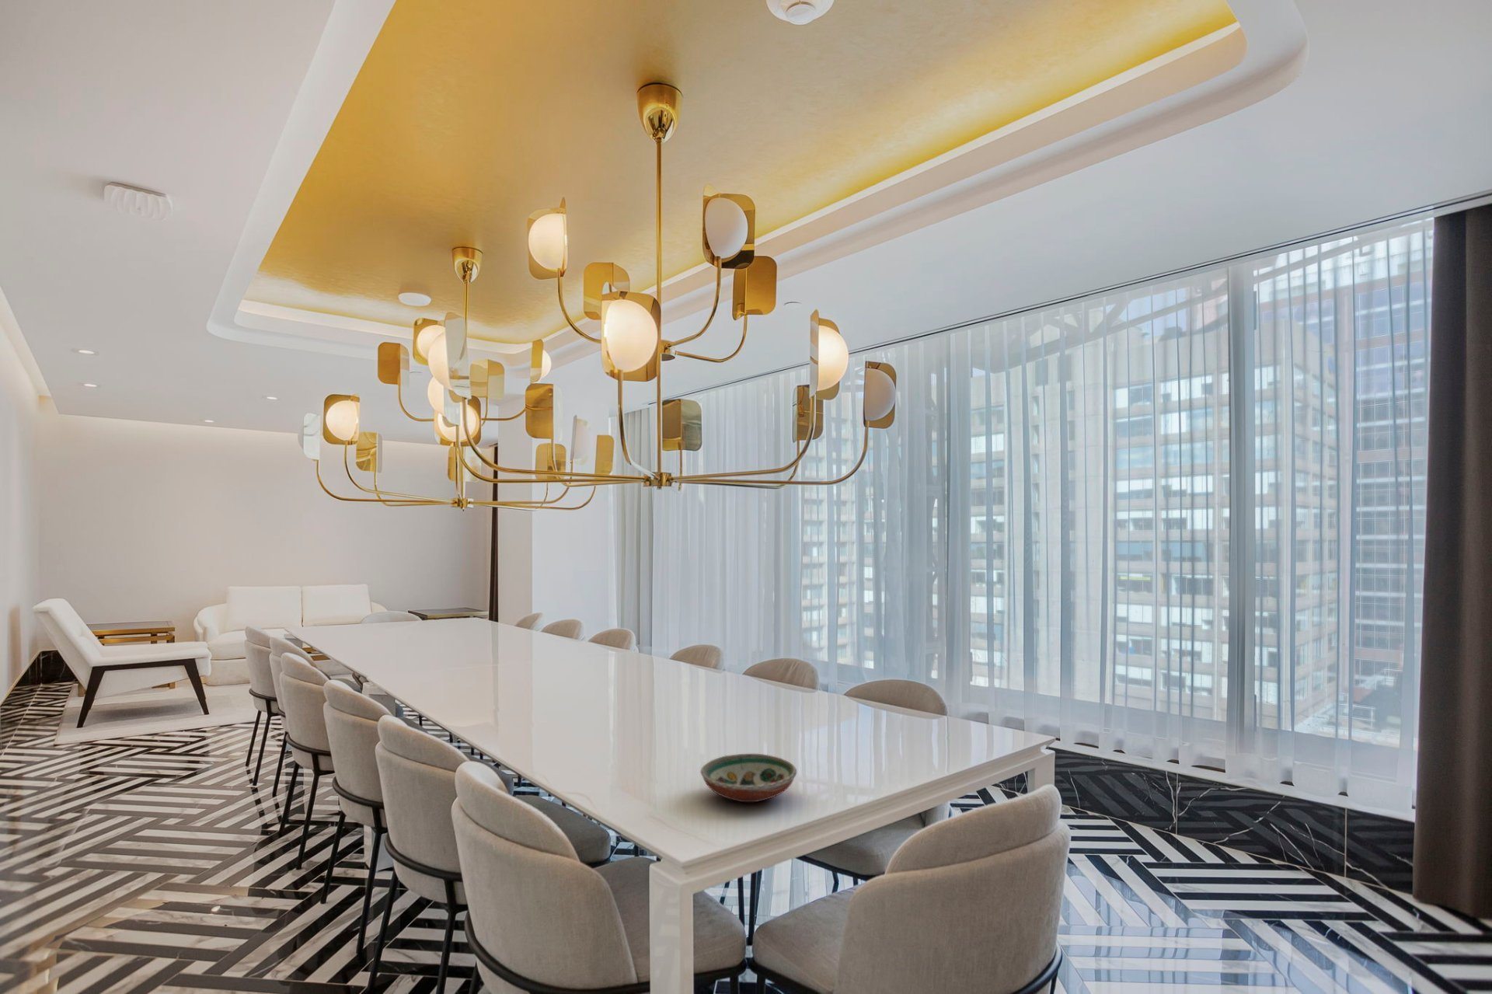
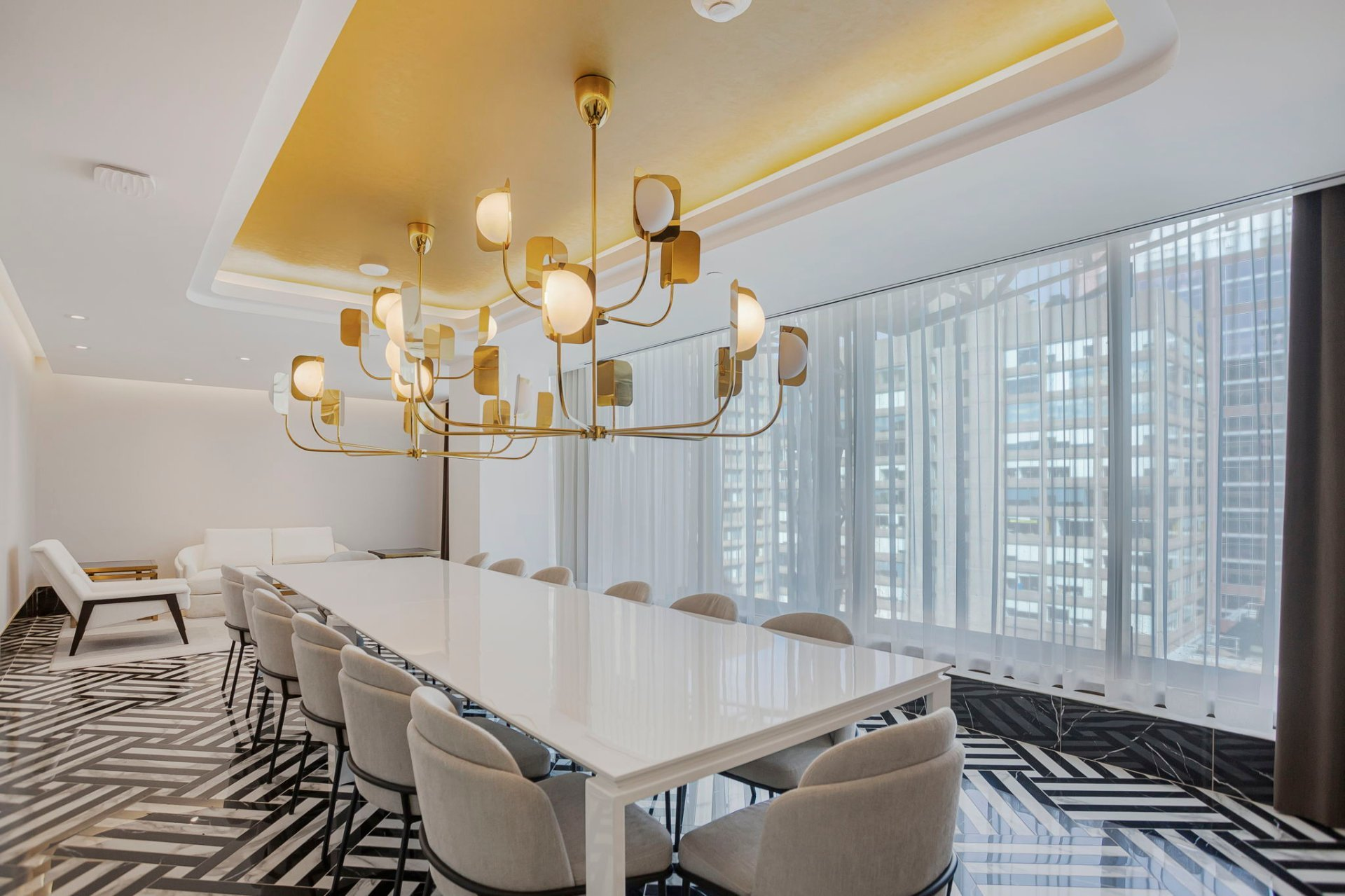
- decorative bowl (749, 781)
